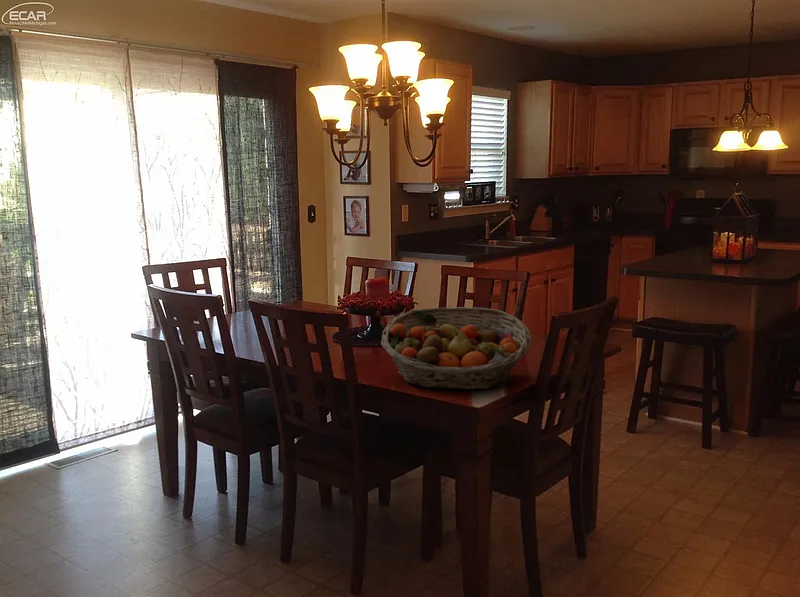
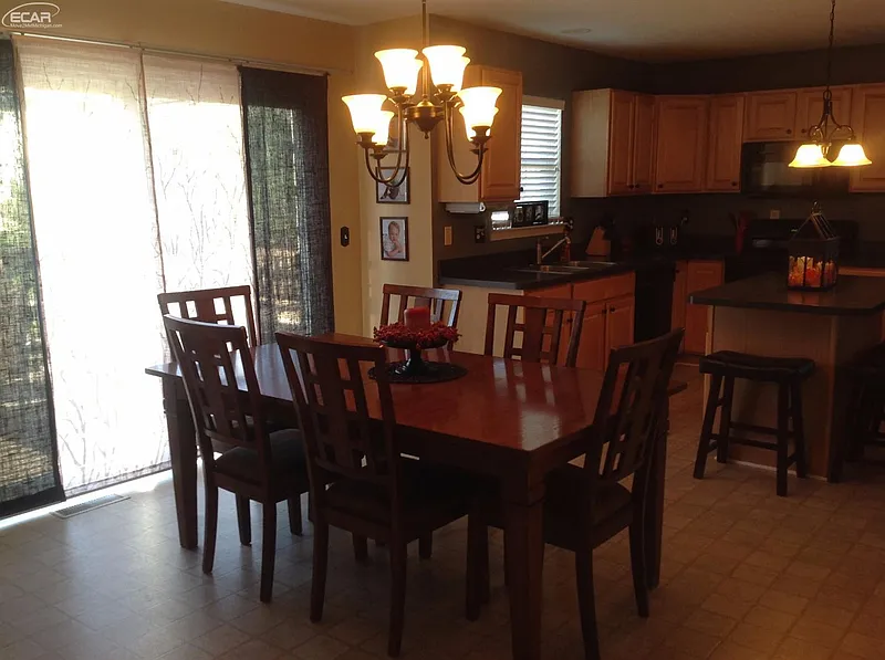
- fruit basket (455, 347)
